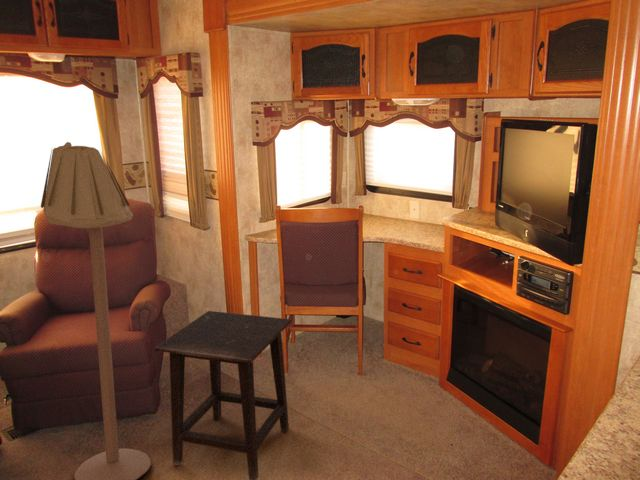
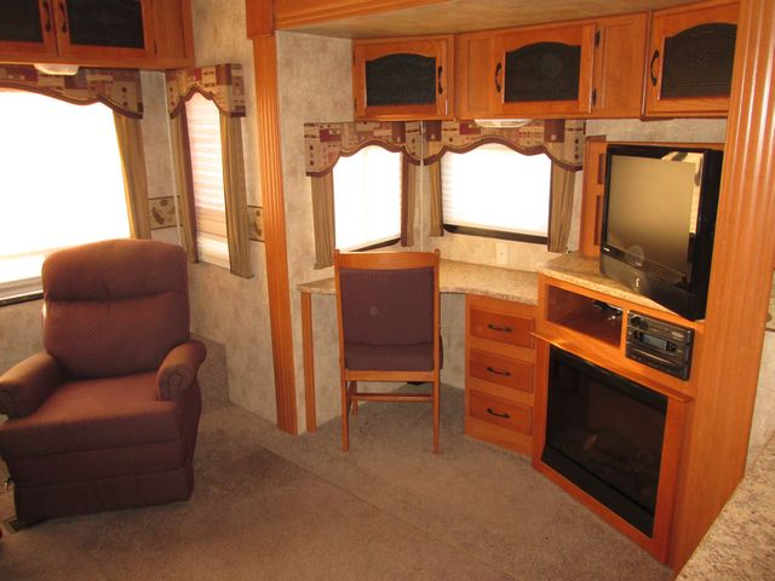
- side table (230, 393)
- floor lamp (99, 311)
